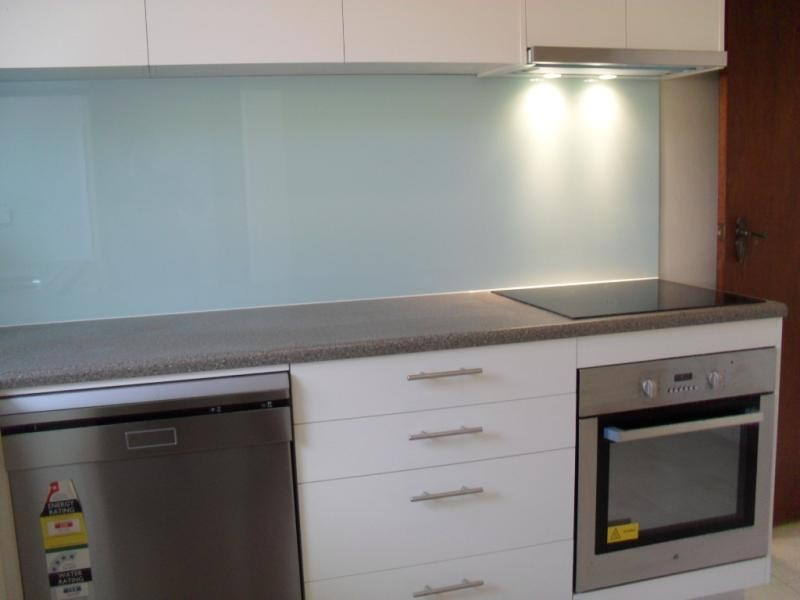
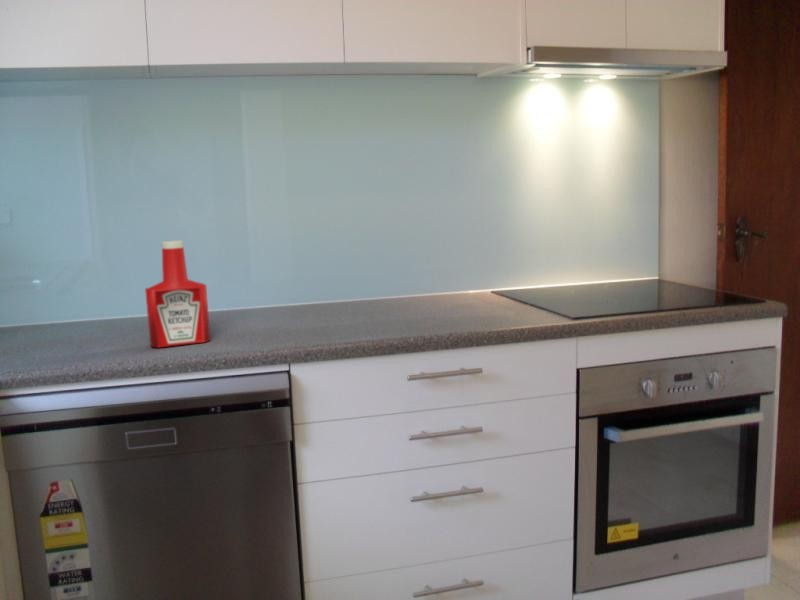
+ soap bottle (176, 292)
